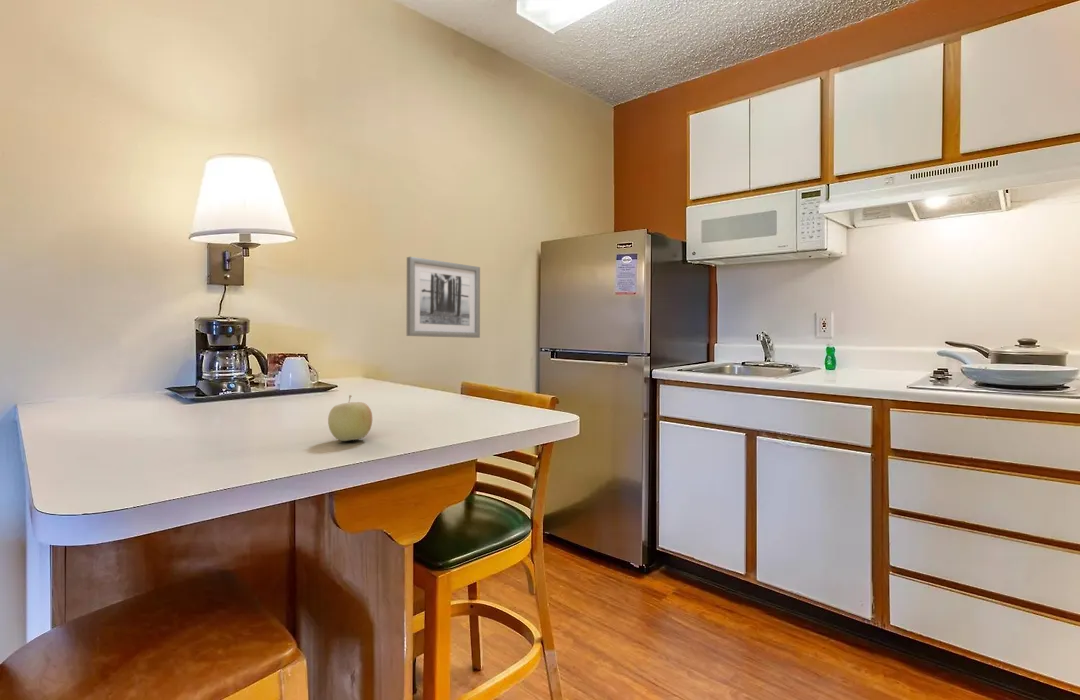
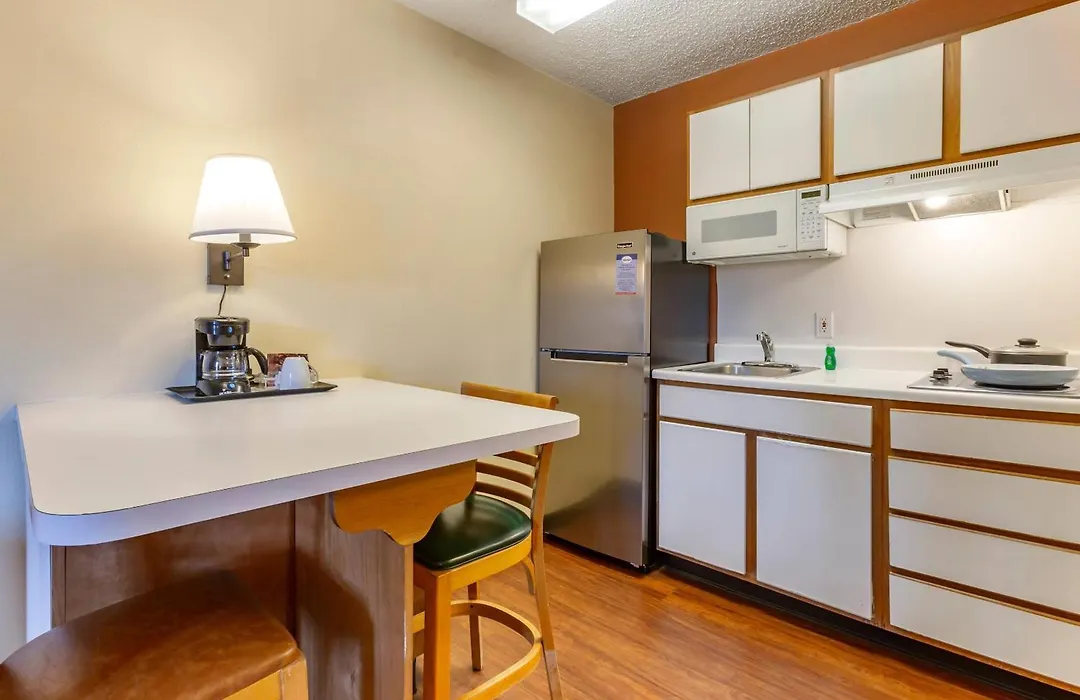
- fruit (350, 417)
- wall art (445, 299)
